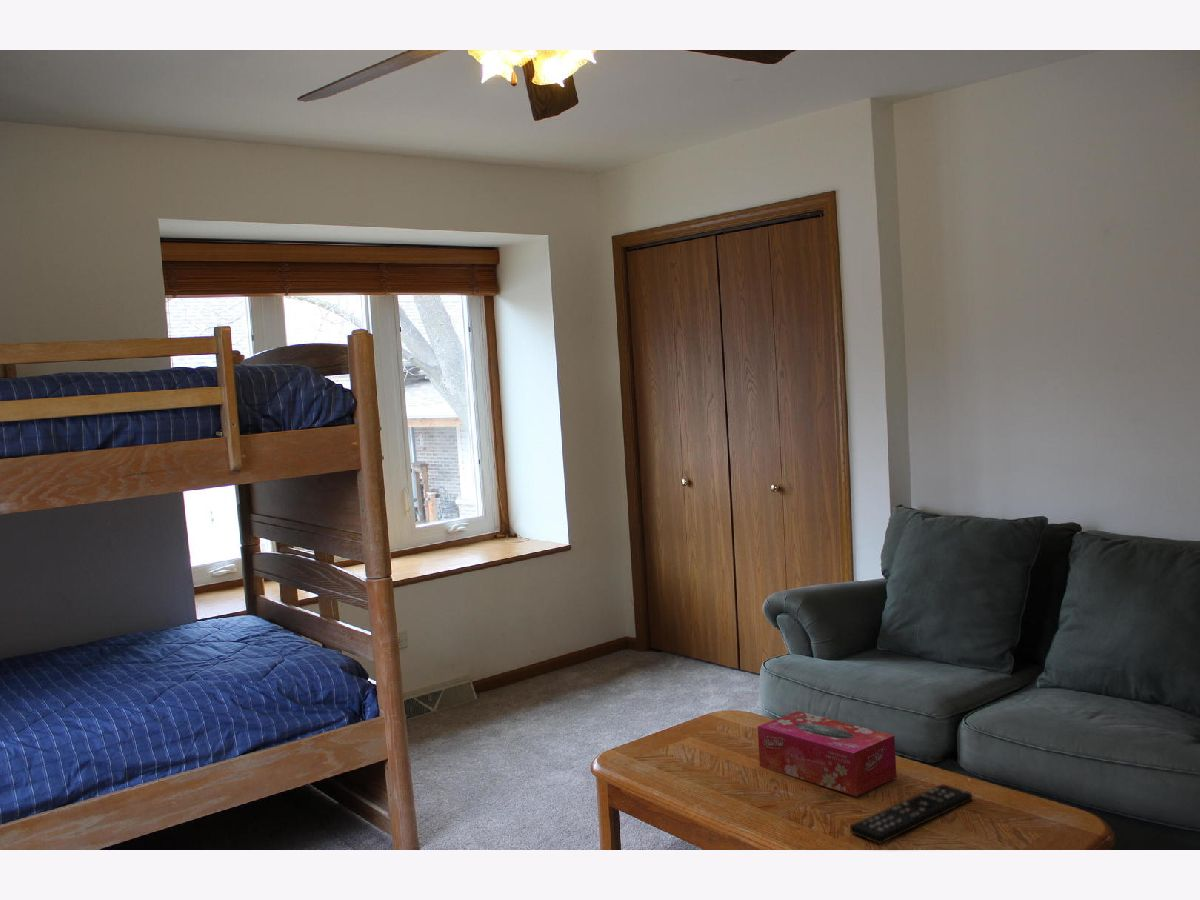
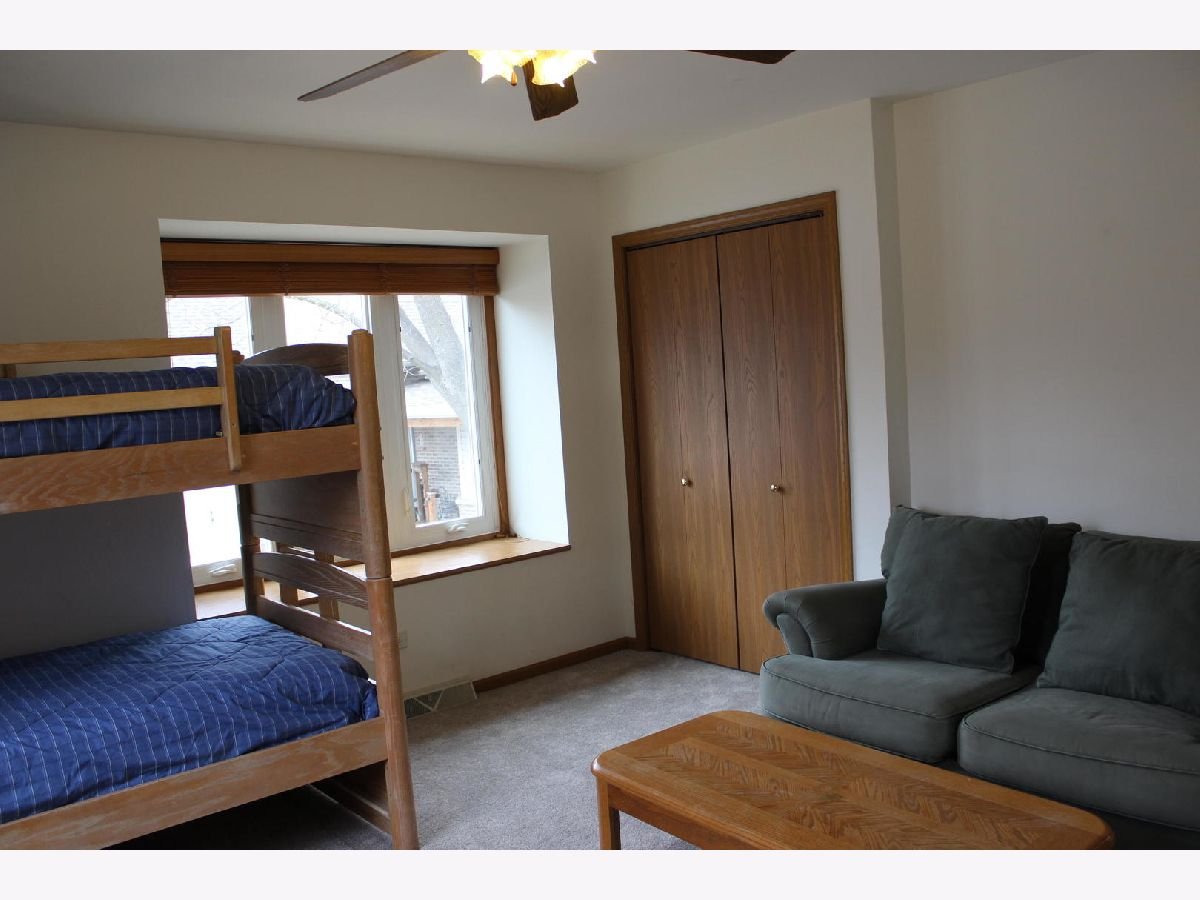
- remote control (913, 811)
- tissue box (825, 751)
